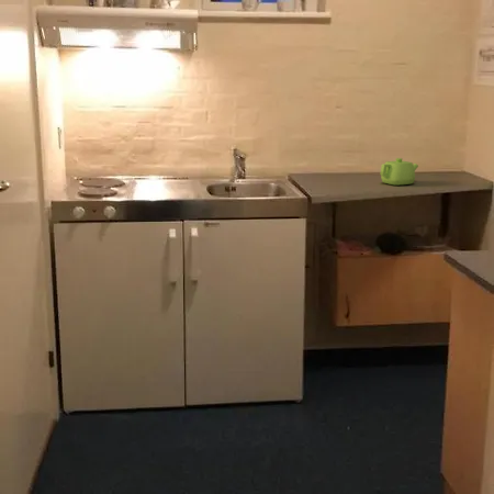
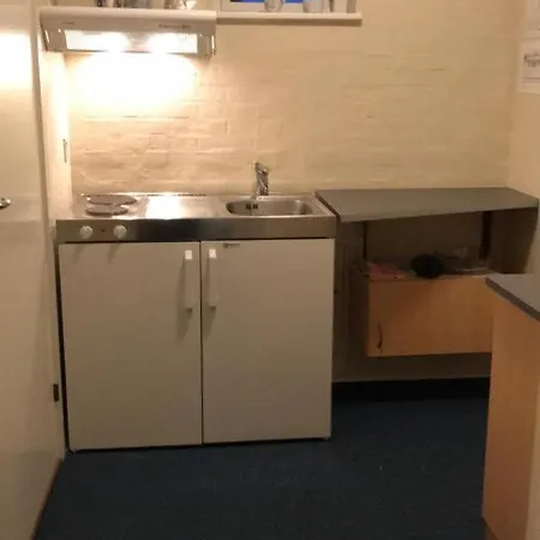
- teapot (400, 170)
